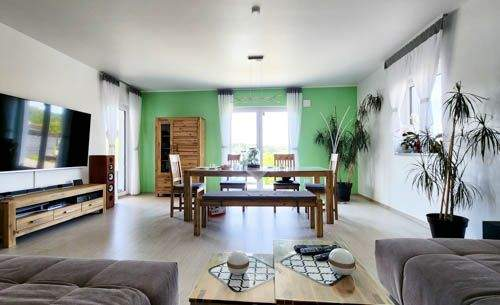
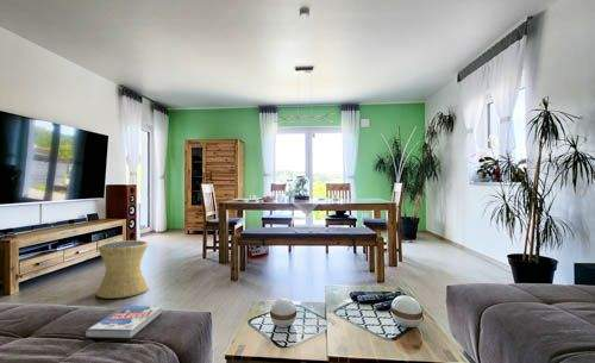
+ side table (123, 267)
+ book (126, 320)
